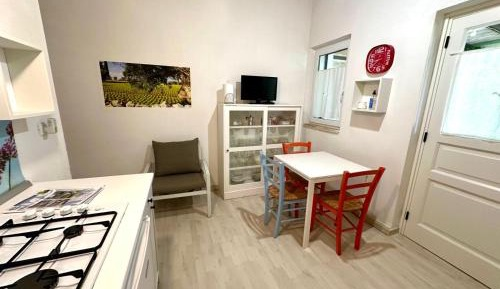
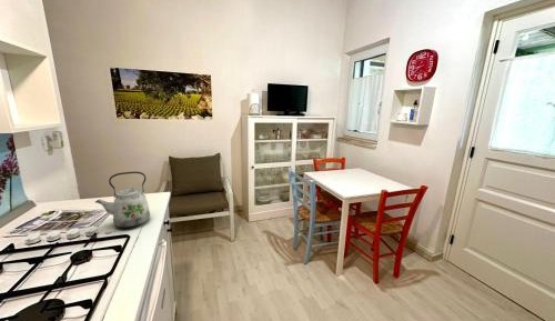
+ kettle (122, 199)
